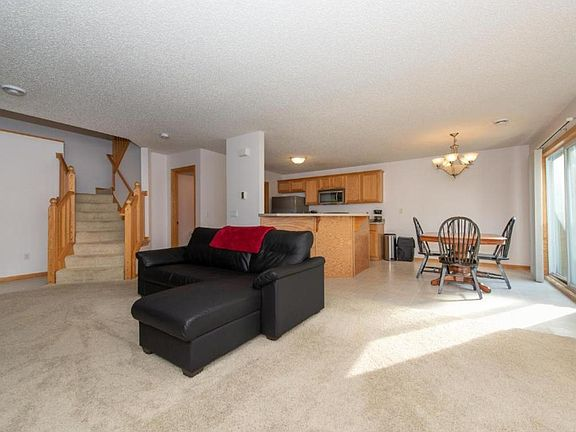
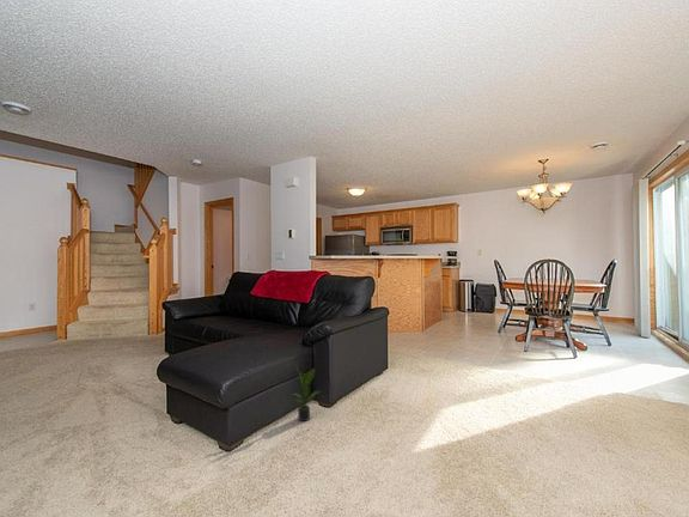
+ potted plant (307, 391)
